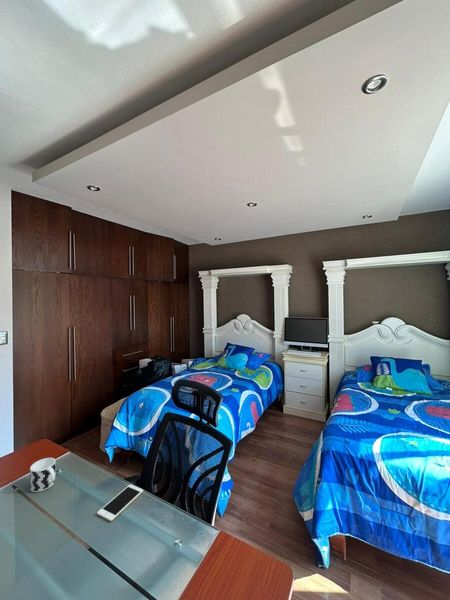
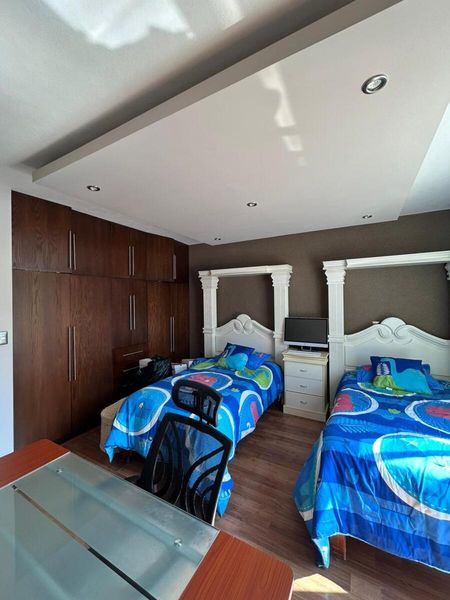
- cup (45, 475)
- cell phone (121, 501)
